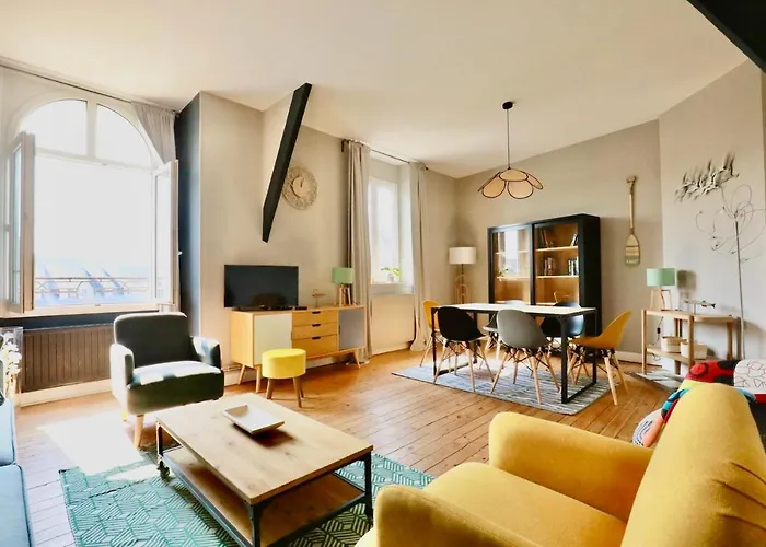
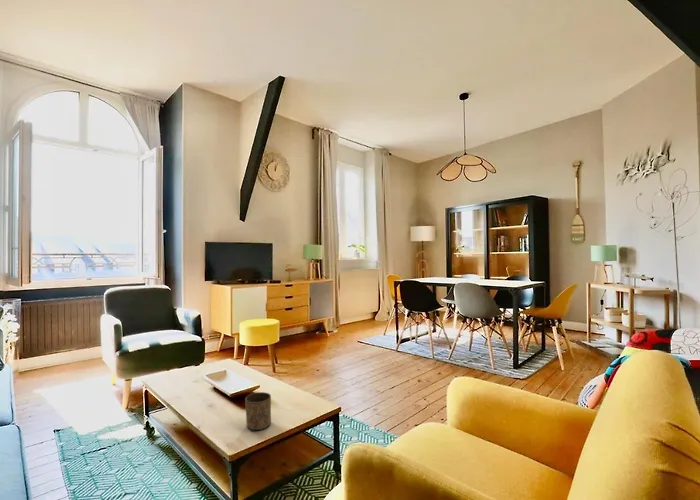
+ cup (258, 410)
